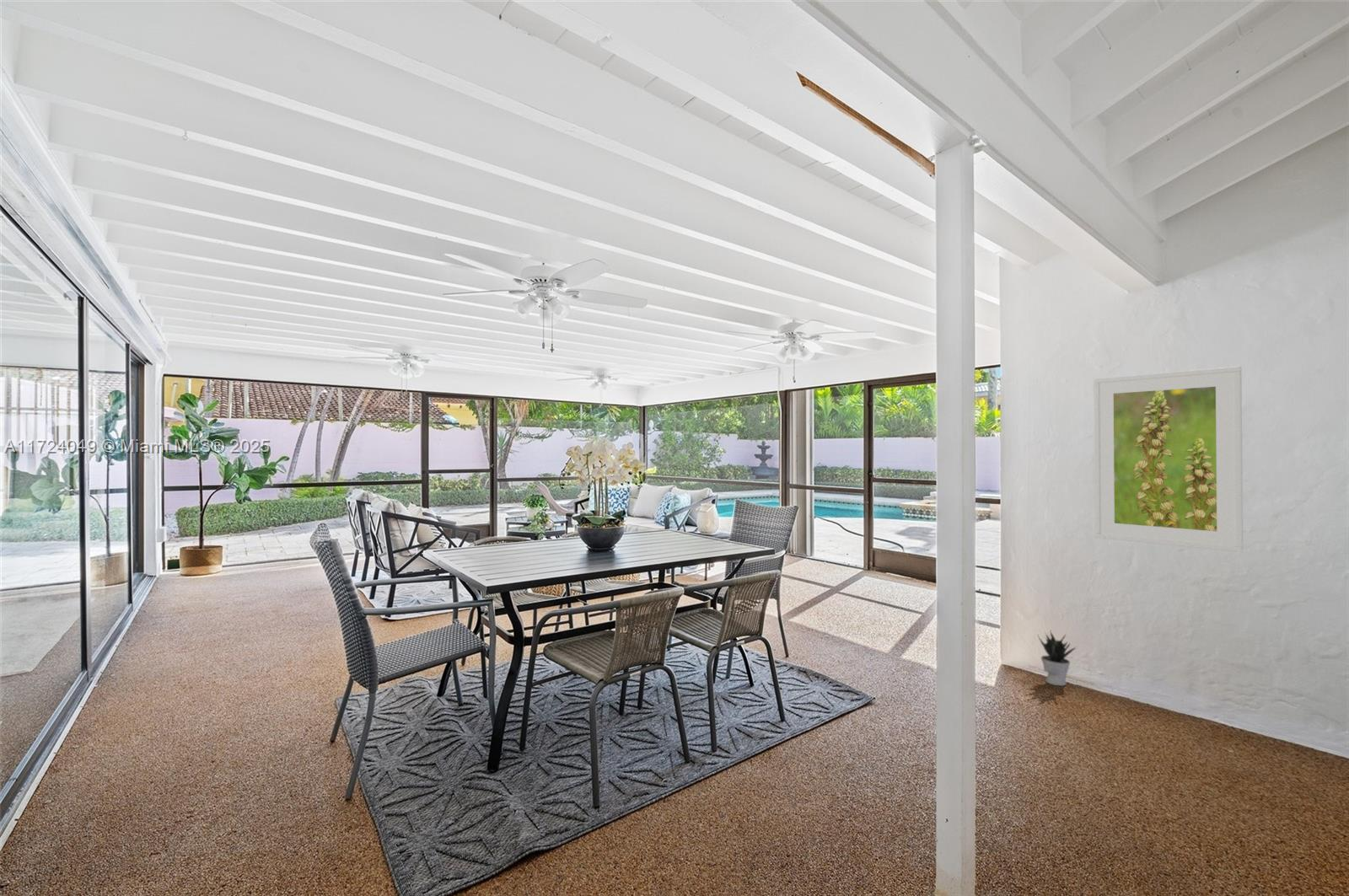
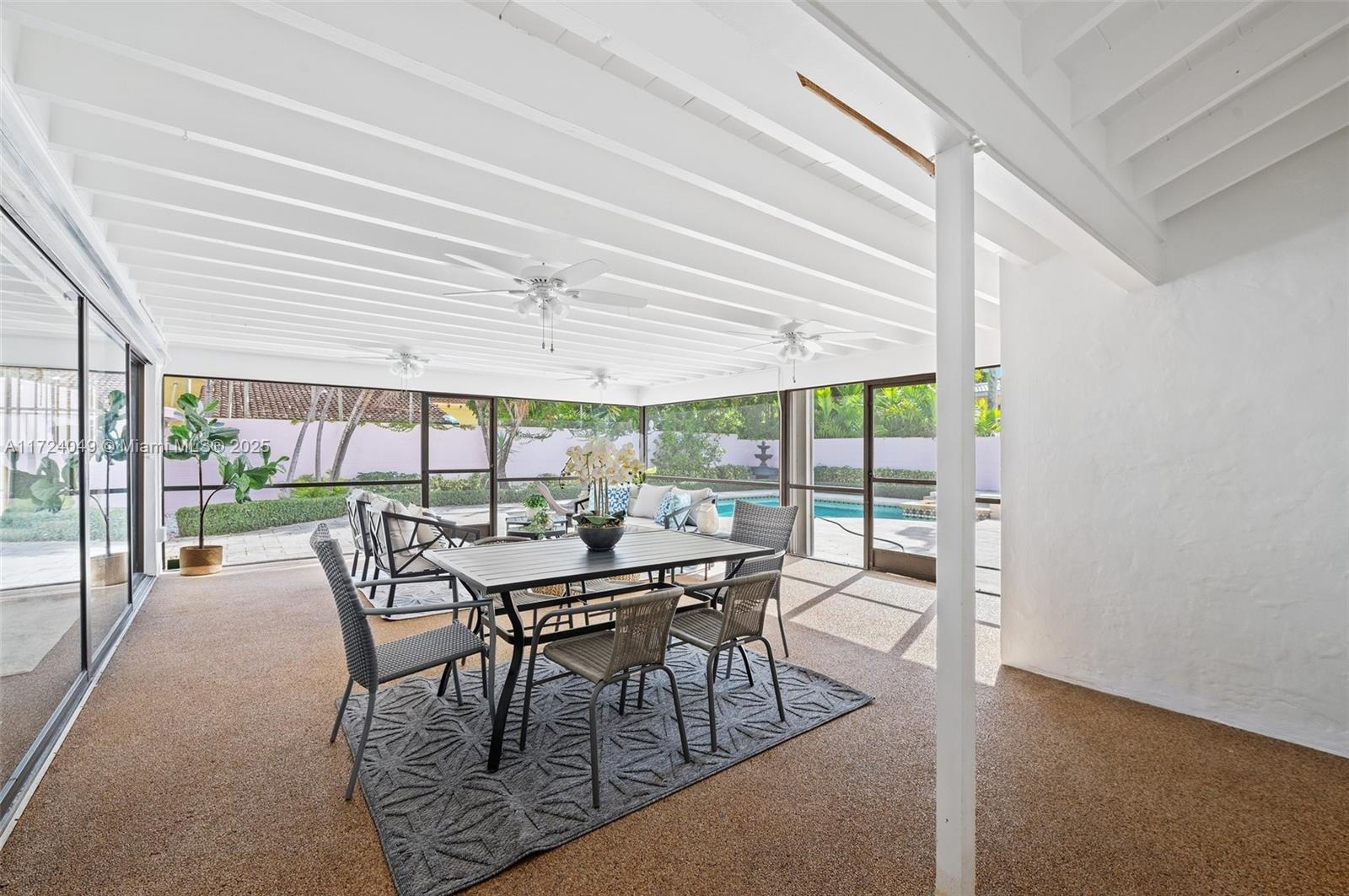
- potted plant (1053, 656)
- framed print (1162, 459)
